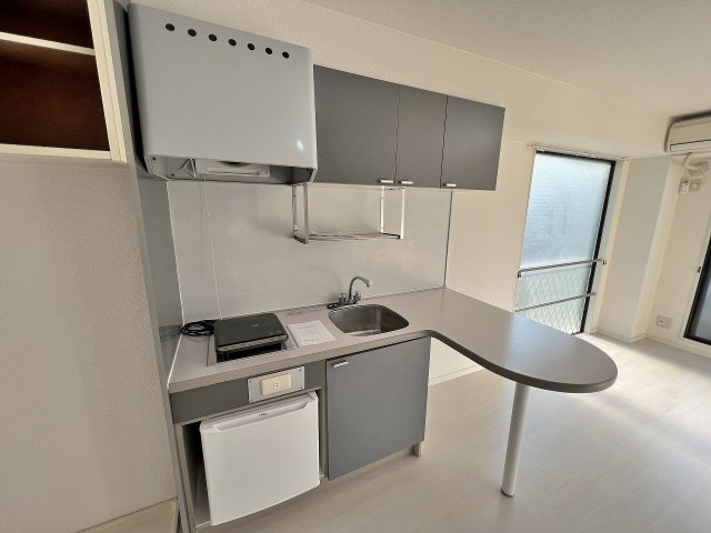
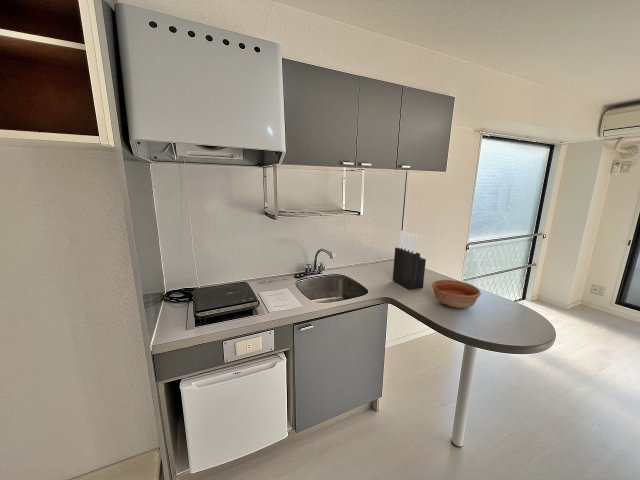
+ bowl (454, 295)
+ knife block (410, 258)
